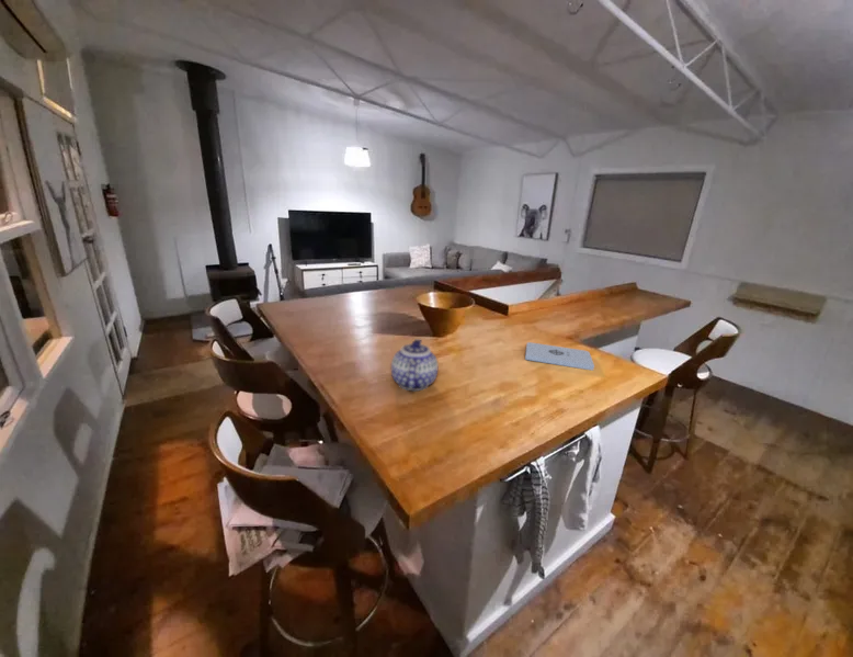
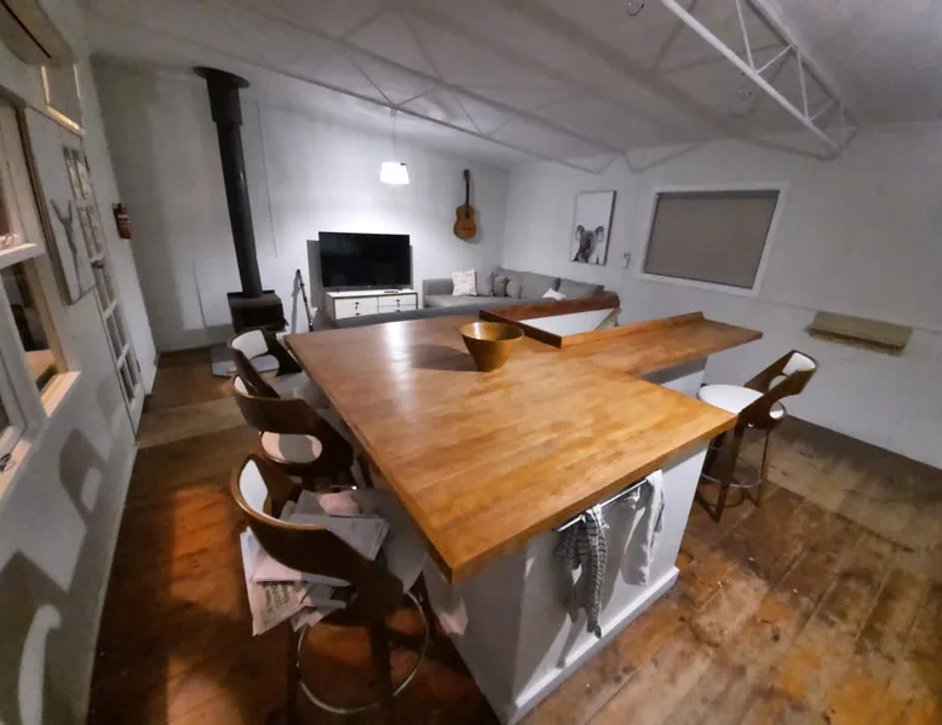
- teapot (414, 362)
- notepad (557, 354)
